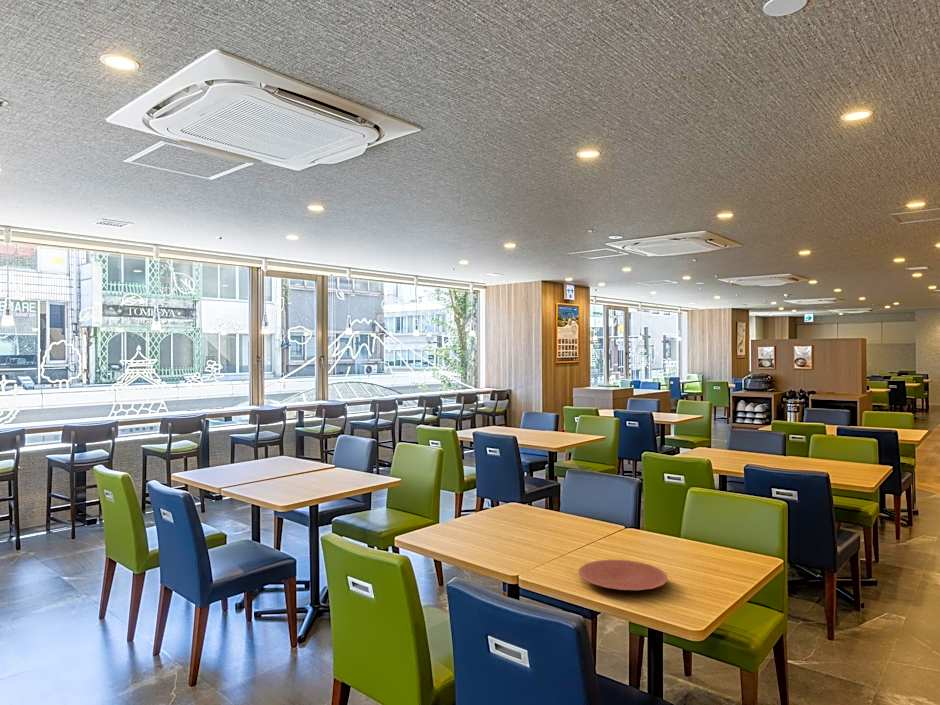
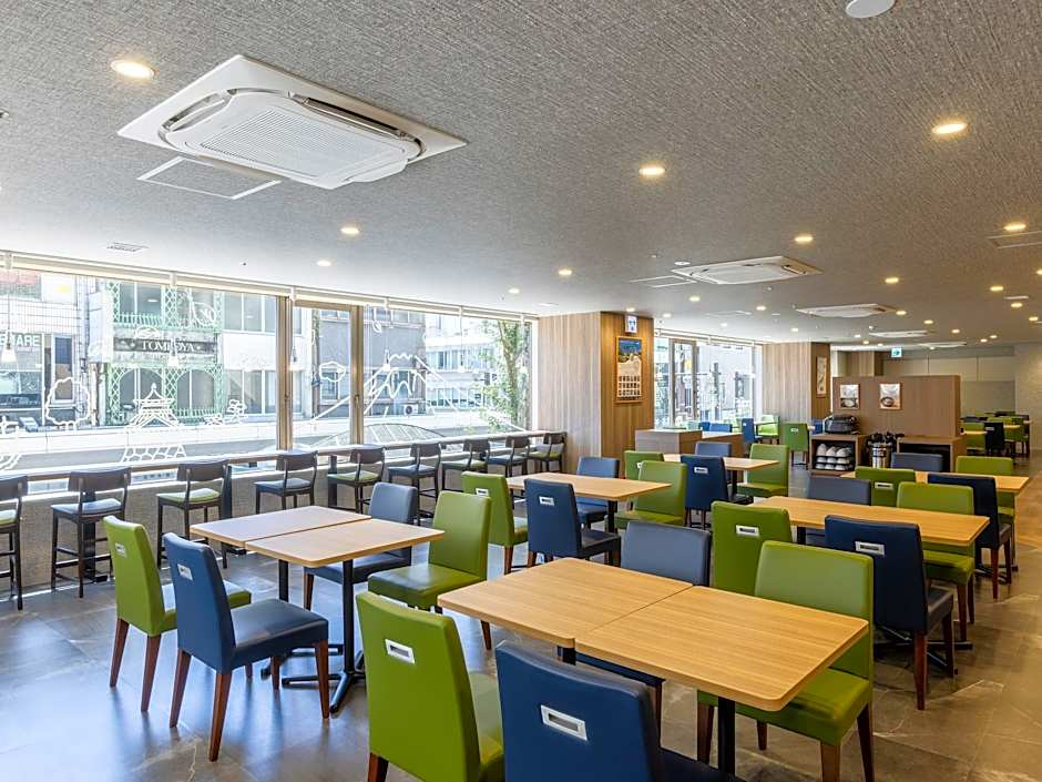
- plate (622, 577)
